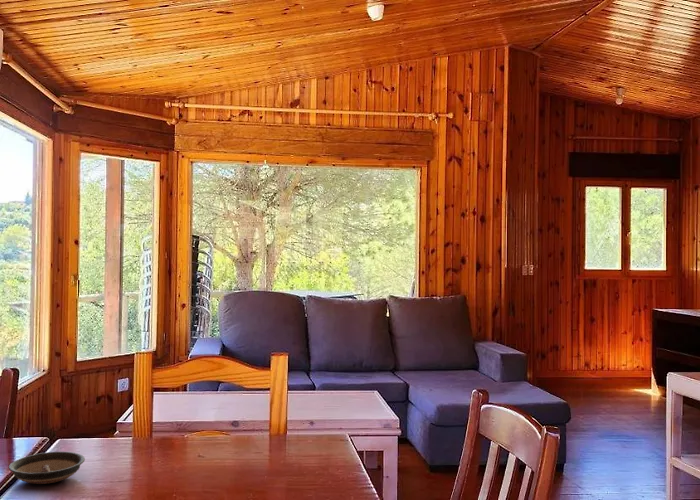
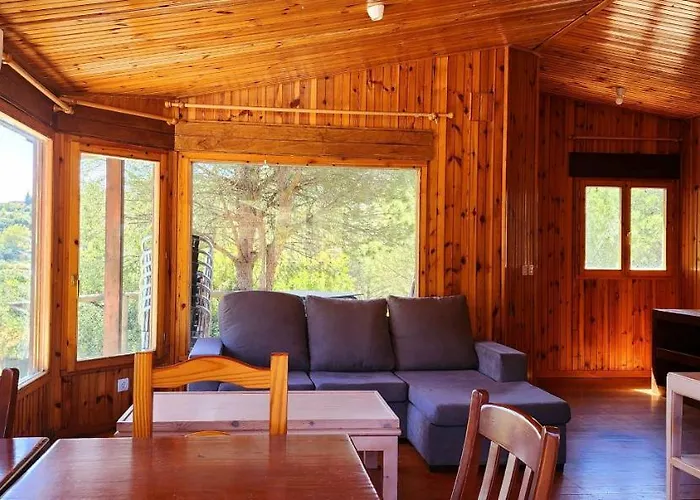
- saucer (47, 470)
